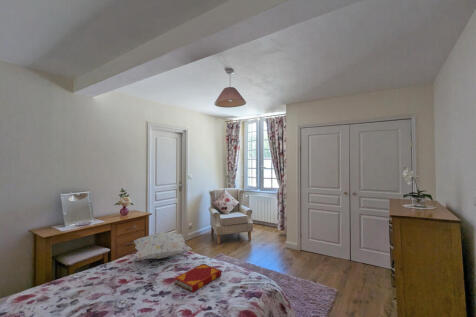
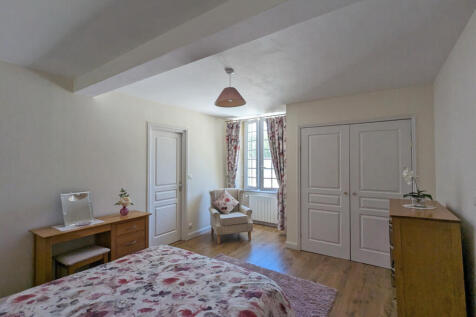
- hardback book (198, 276)
- decorative pillow (161, 245)
